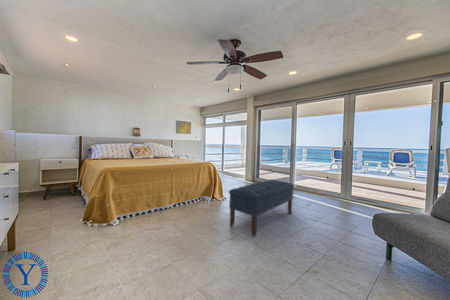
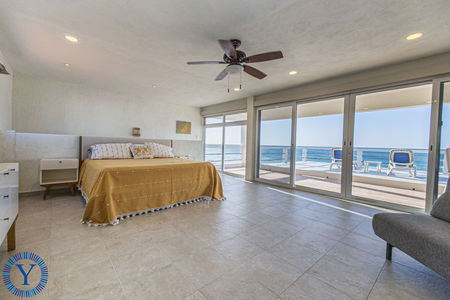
- bench (264, 202)
